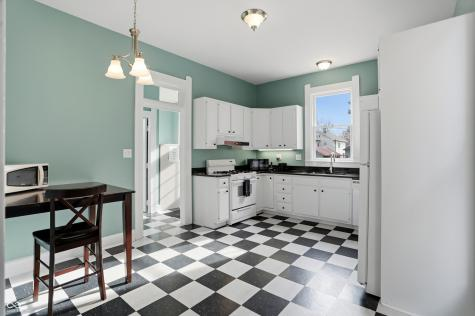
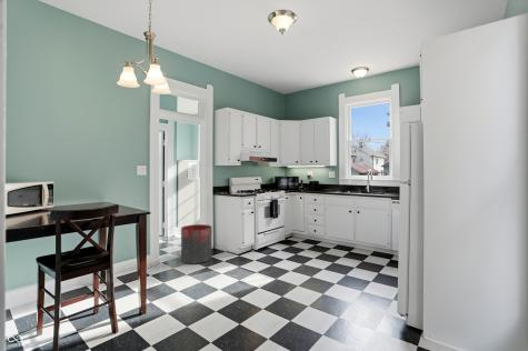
+ trash can (196, 243)
